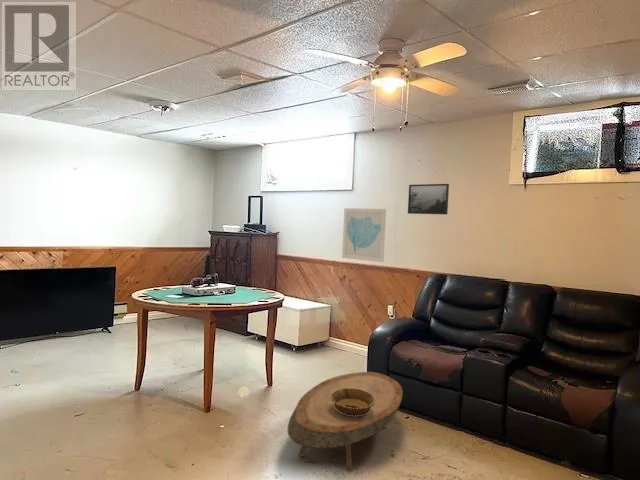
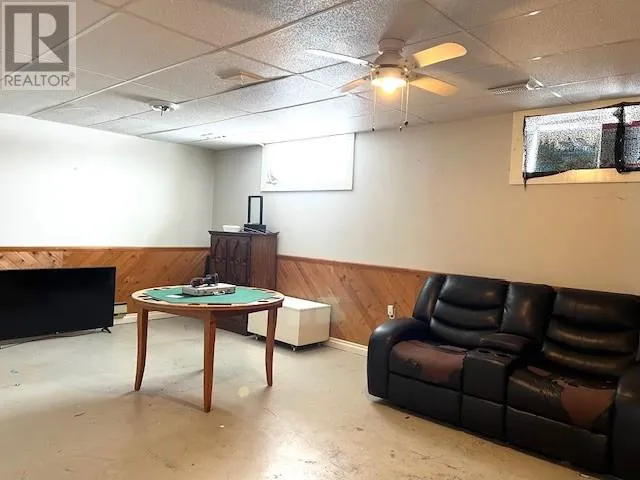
- decorative bowl (352, 402)
- wall art (363, 234)
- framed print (427, 199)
- coffee table (349, 418)
